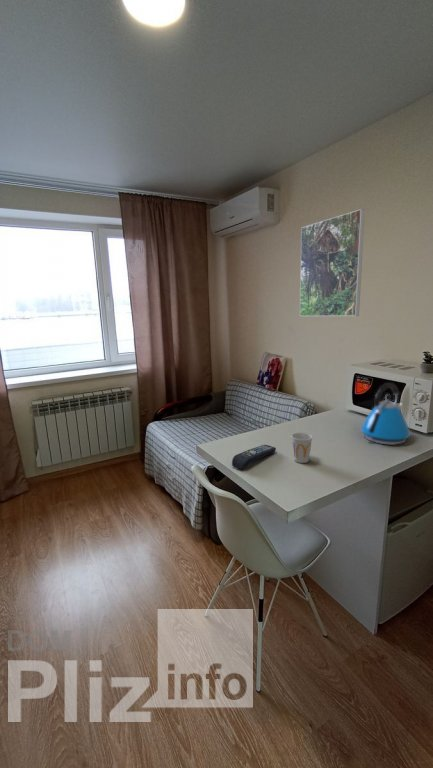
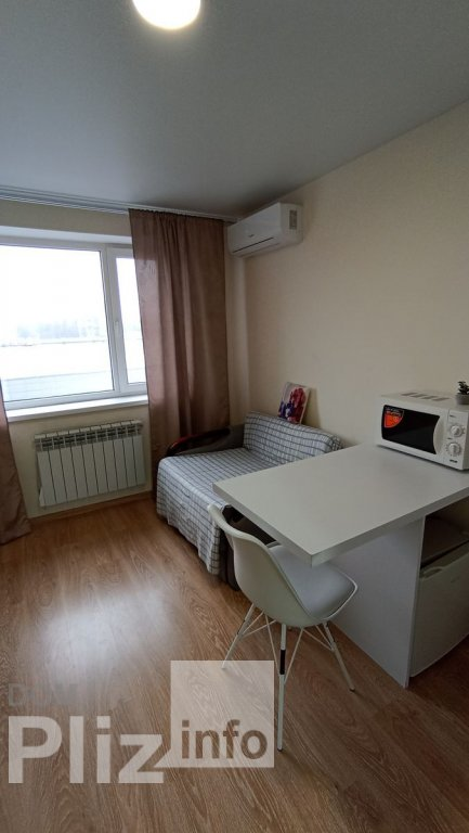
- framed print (328, 269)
- kettle (385, 410)
- remote control (254, 454)
- cup (301, 448)
